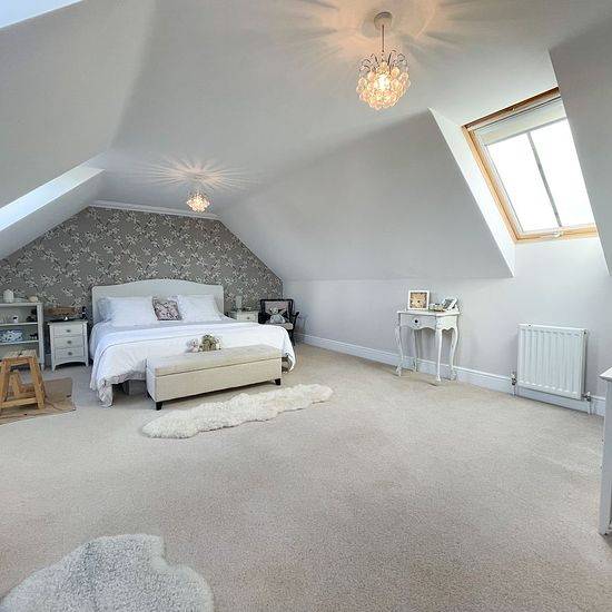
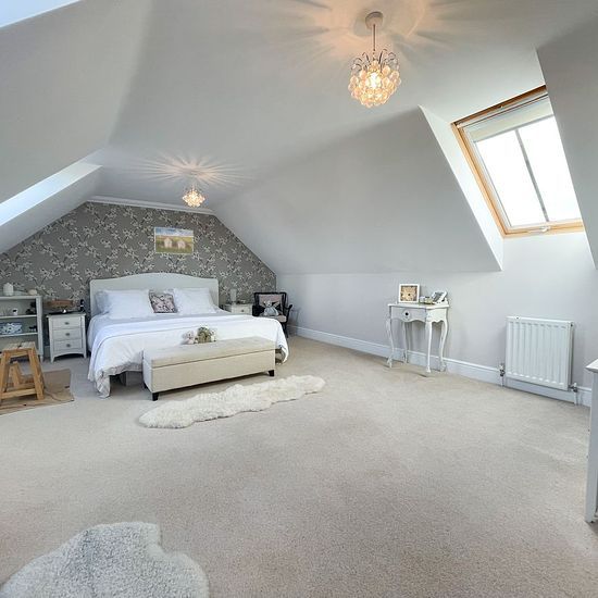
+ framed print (174, 241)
